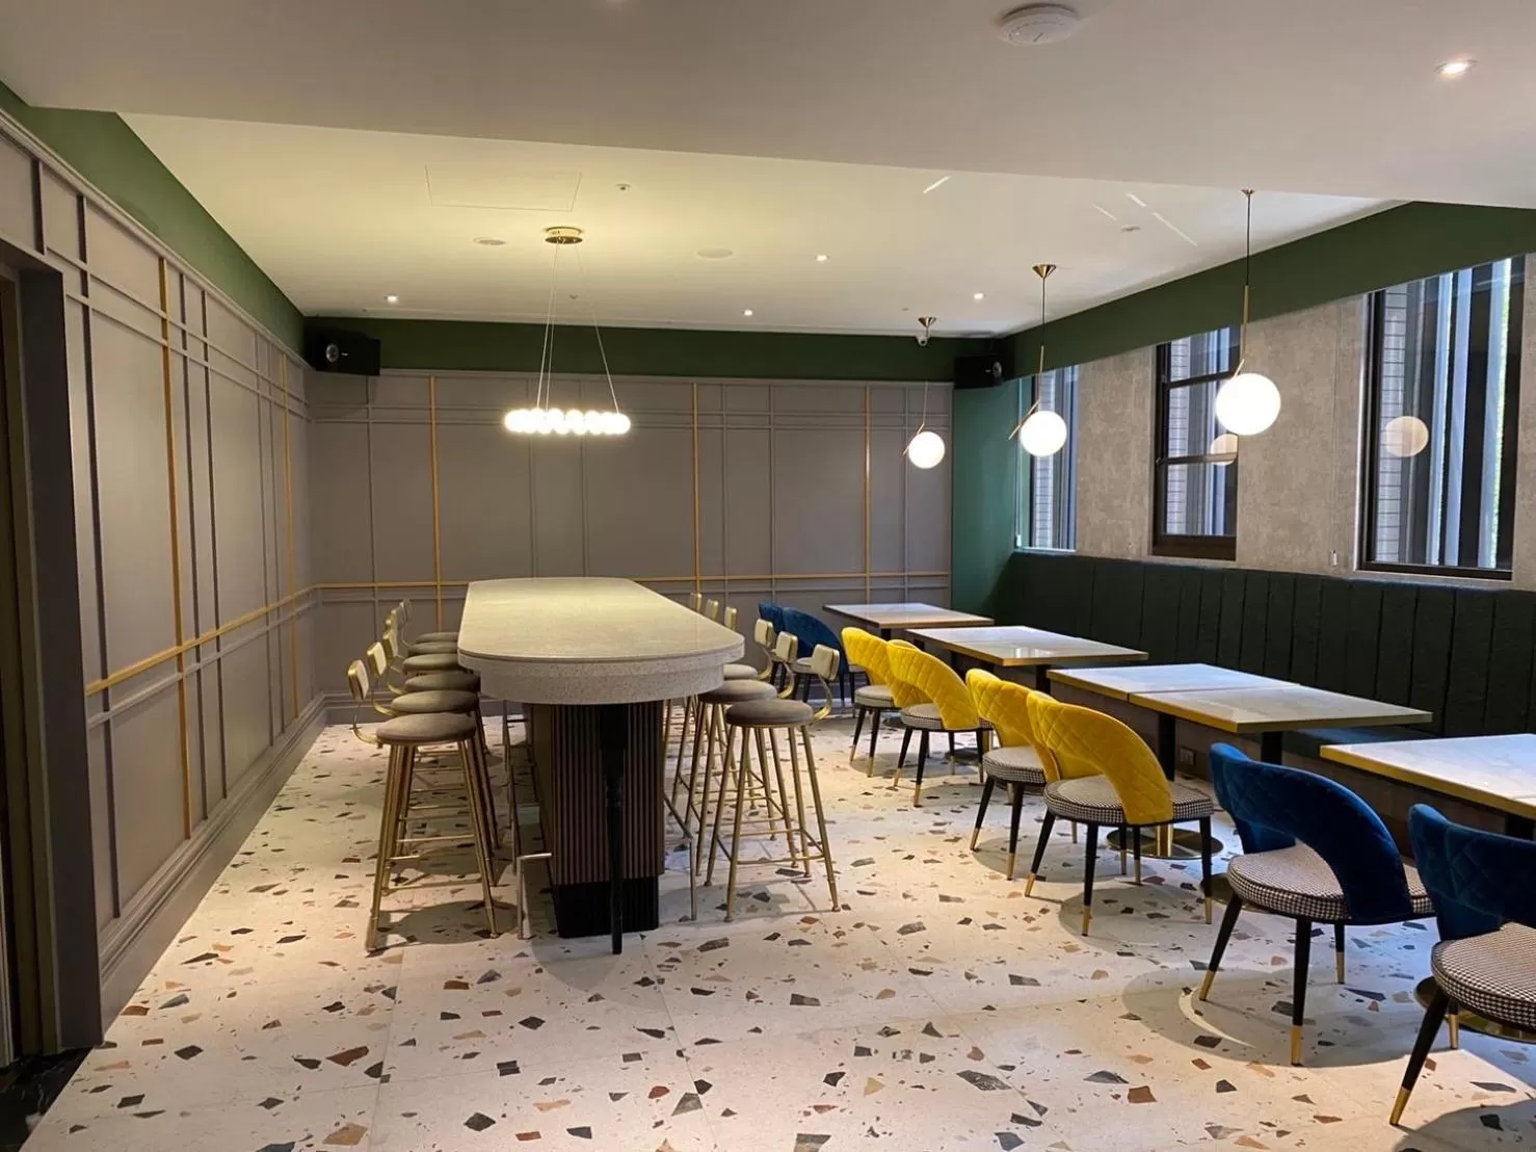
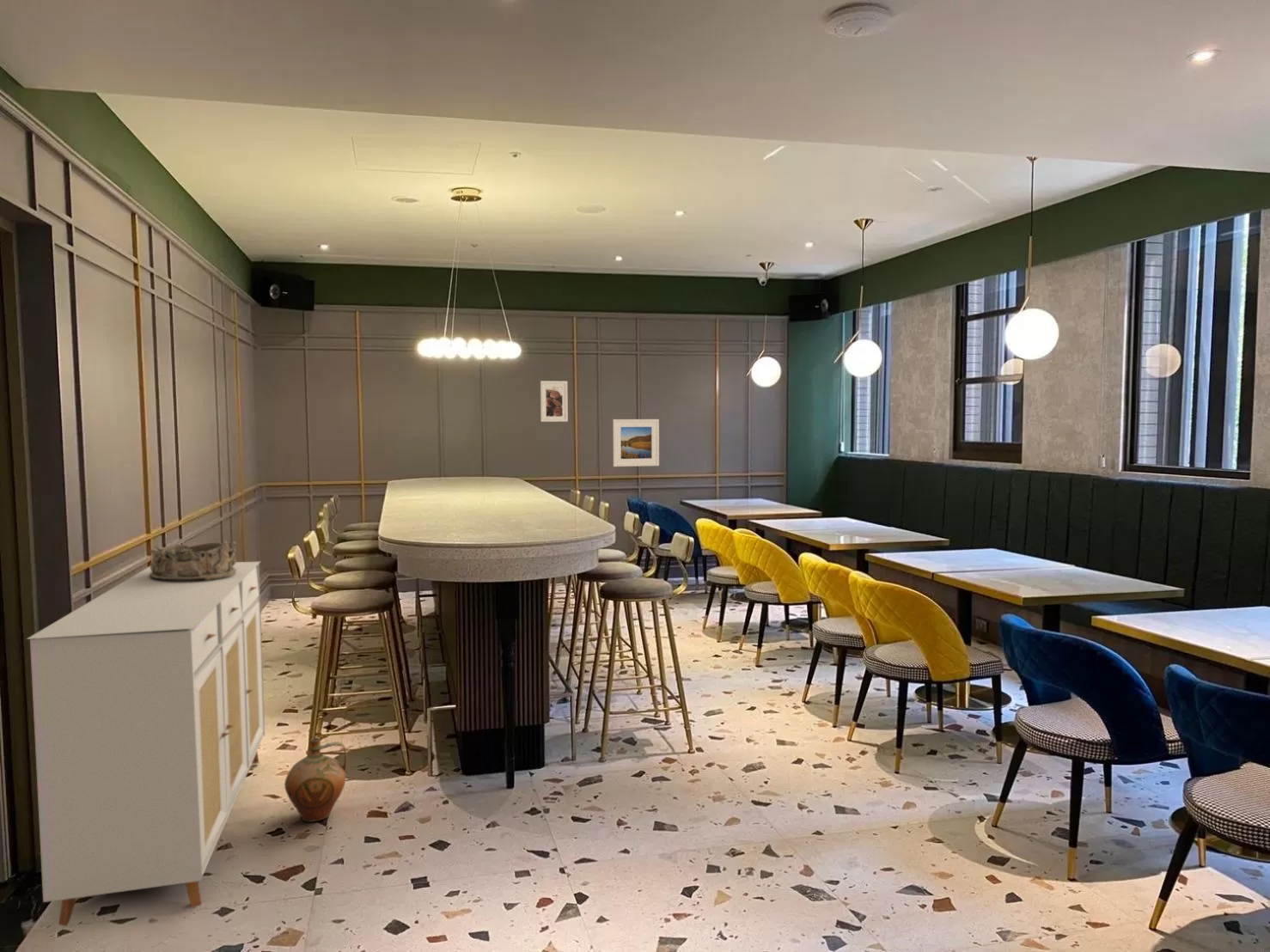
+ sideboard (175, 710)
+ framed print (636, 442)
+ ceramic jug (315, 778)
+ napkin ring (192, 559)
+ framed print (553, 401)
